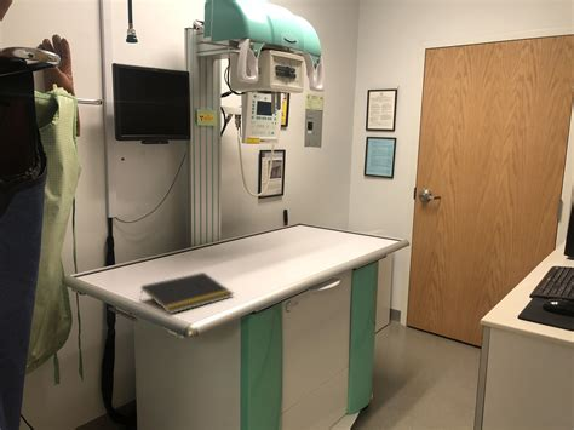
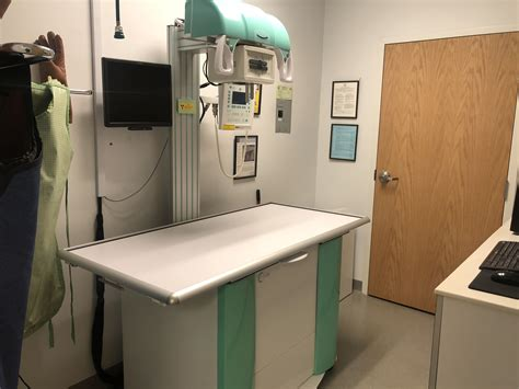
- notepad (188, 291)
